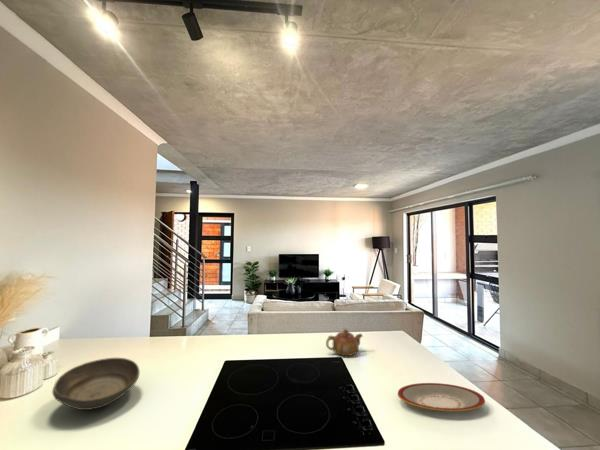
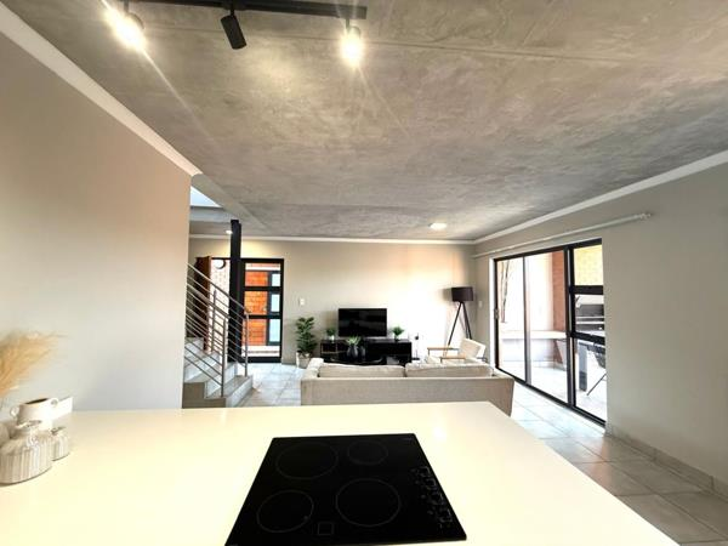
- bowl (99, 385)
- teapot (344, 340)
- plate (440, 399)
